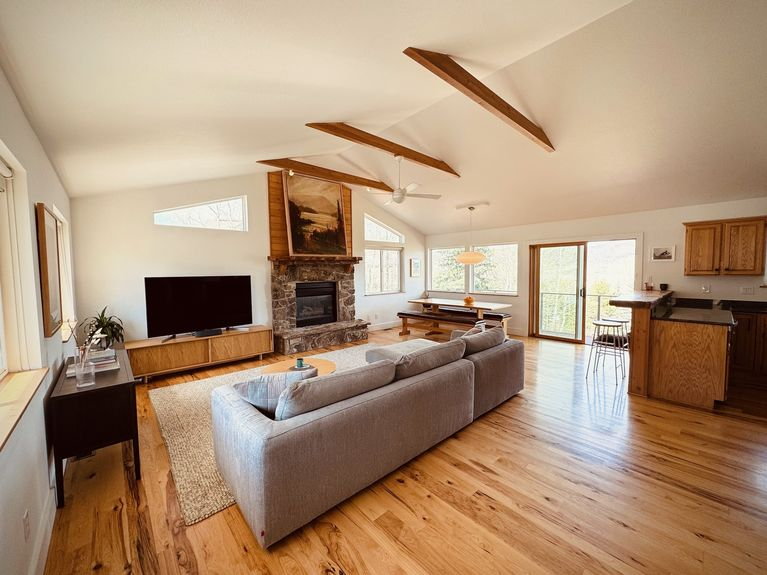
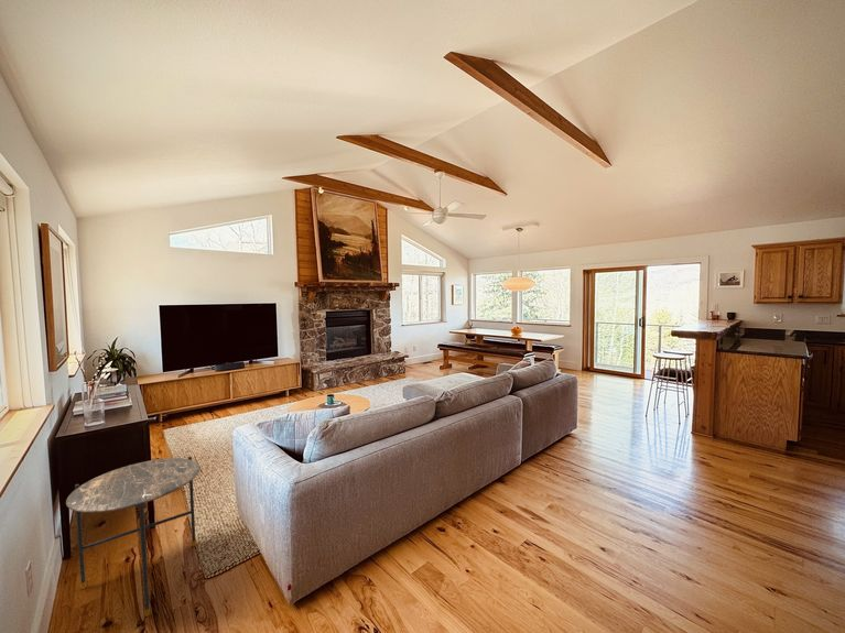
+ side table (141, 531)
